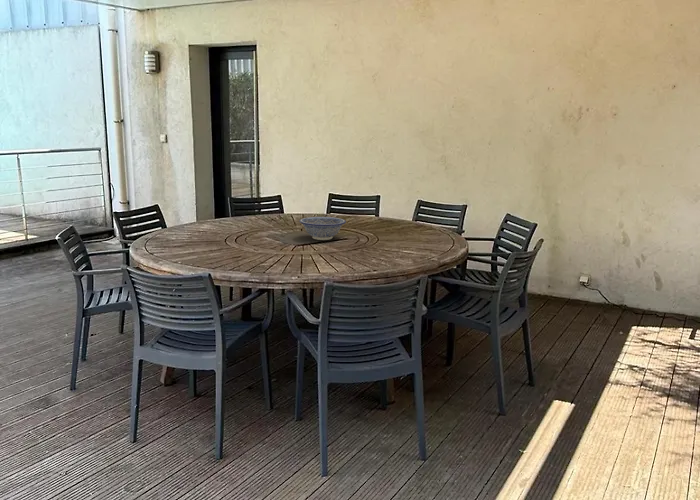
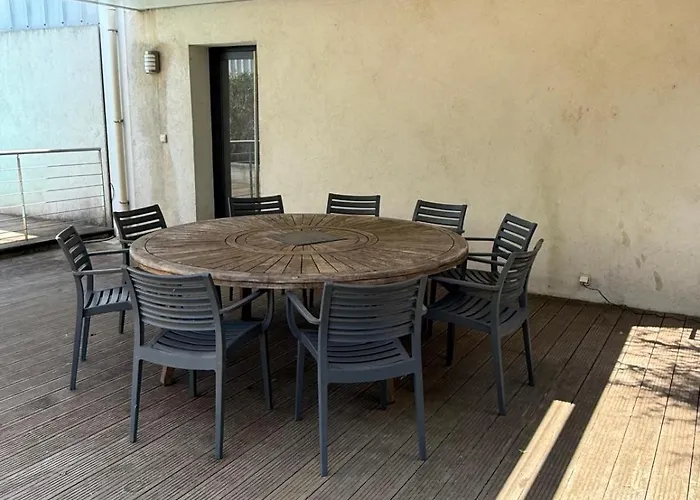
- decorative bowl (322, 229)
